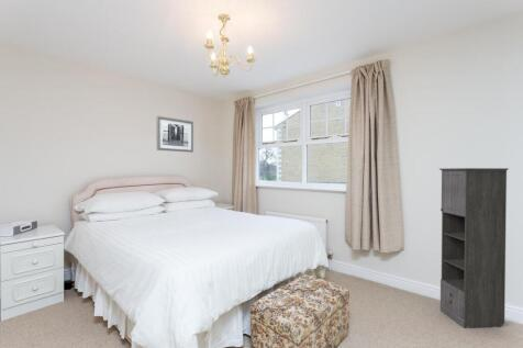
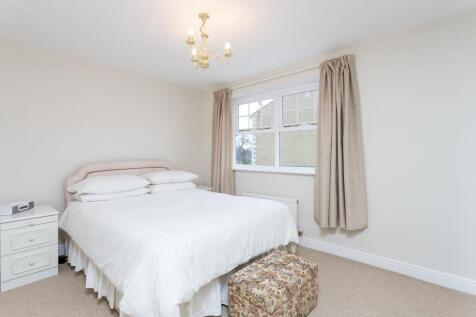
- storage cabinet (470, 243)
- wall art (176, 135)
